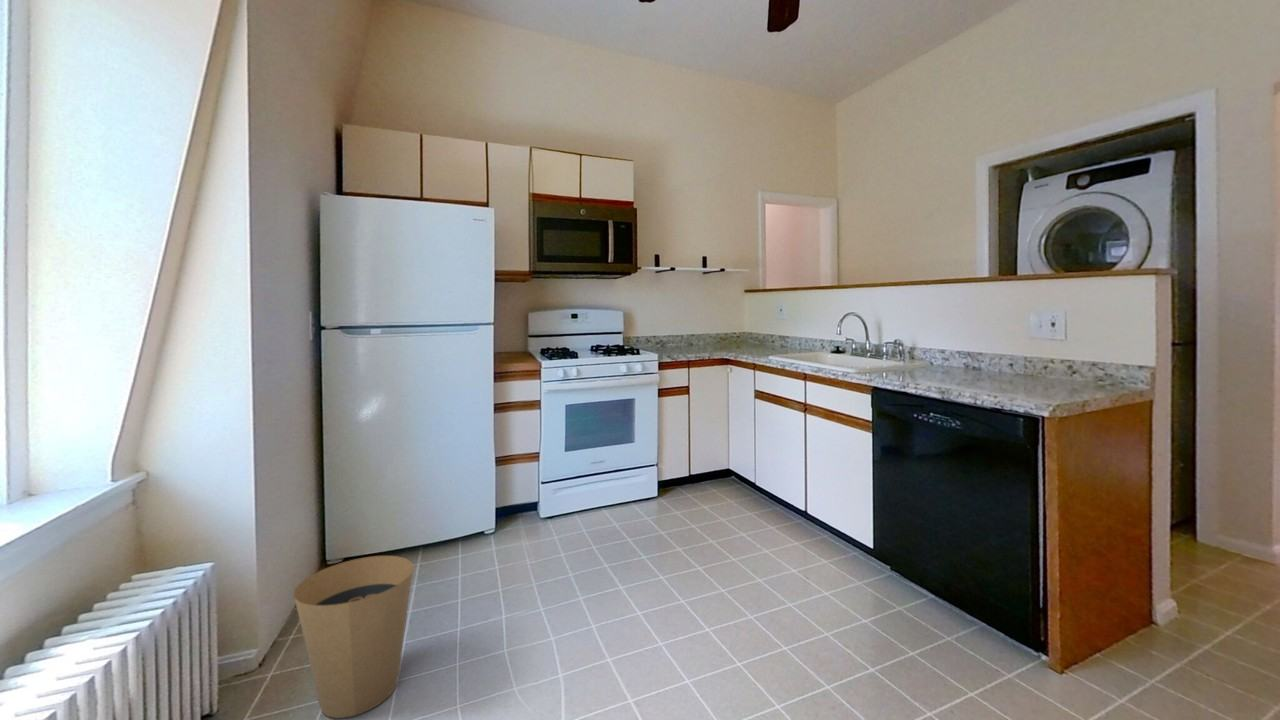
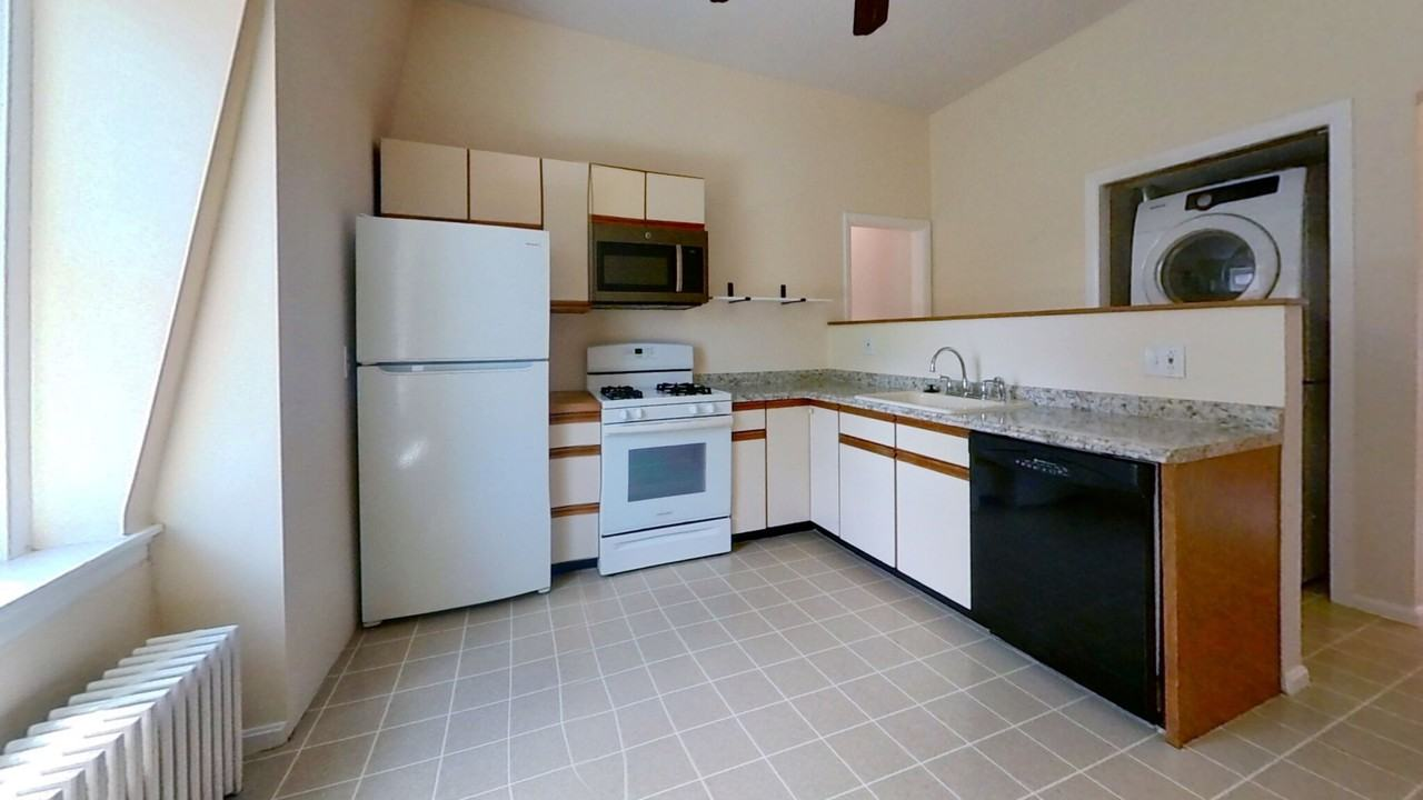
- trash can (358, 635)
